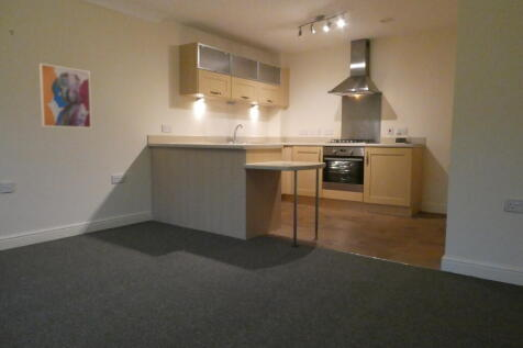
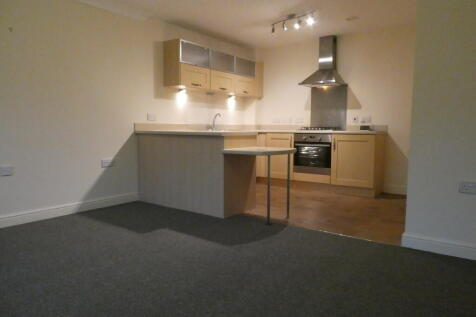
- wall art (66, 98)
